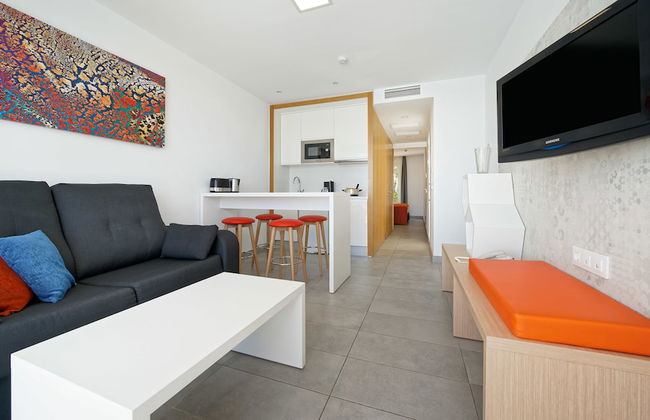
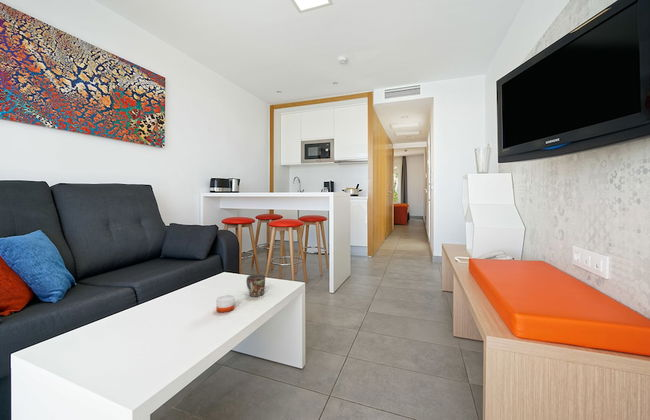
+ candle (225, 297)
+ mug (254, 284)
